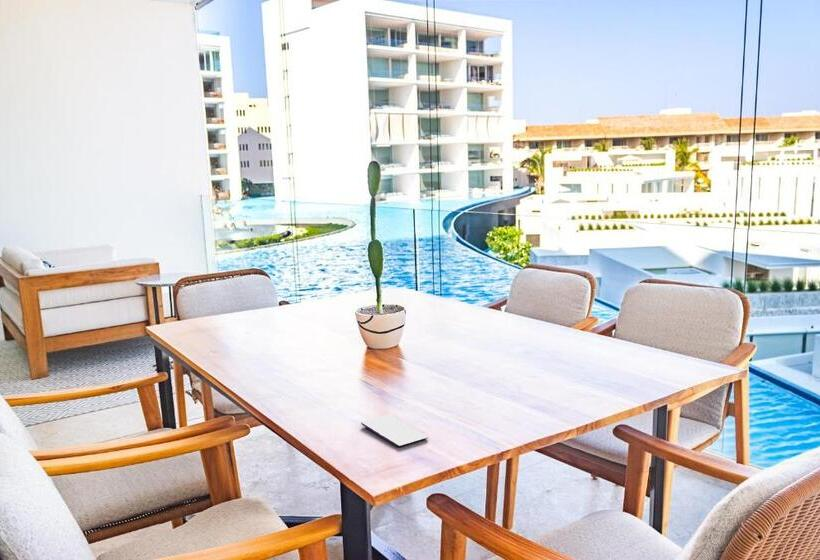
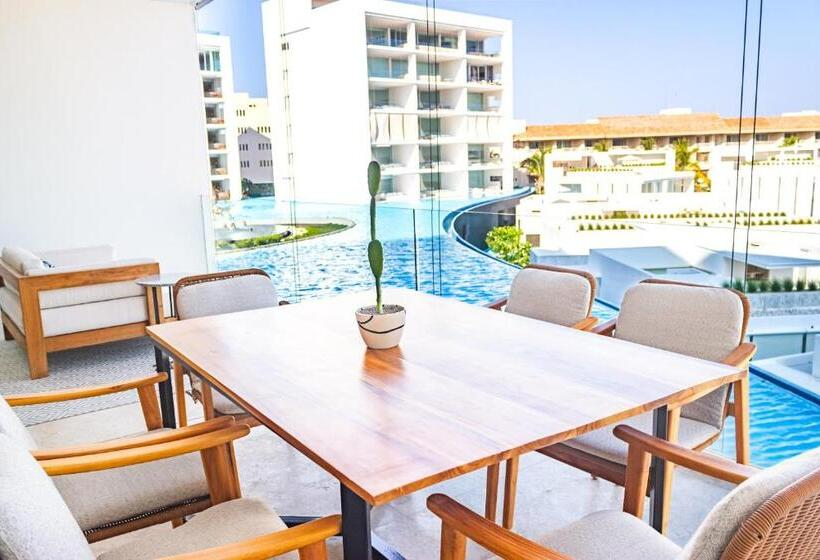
- smartphone (393, 430)
